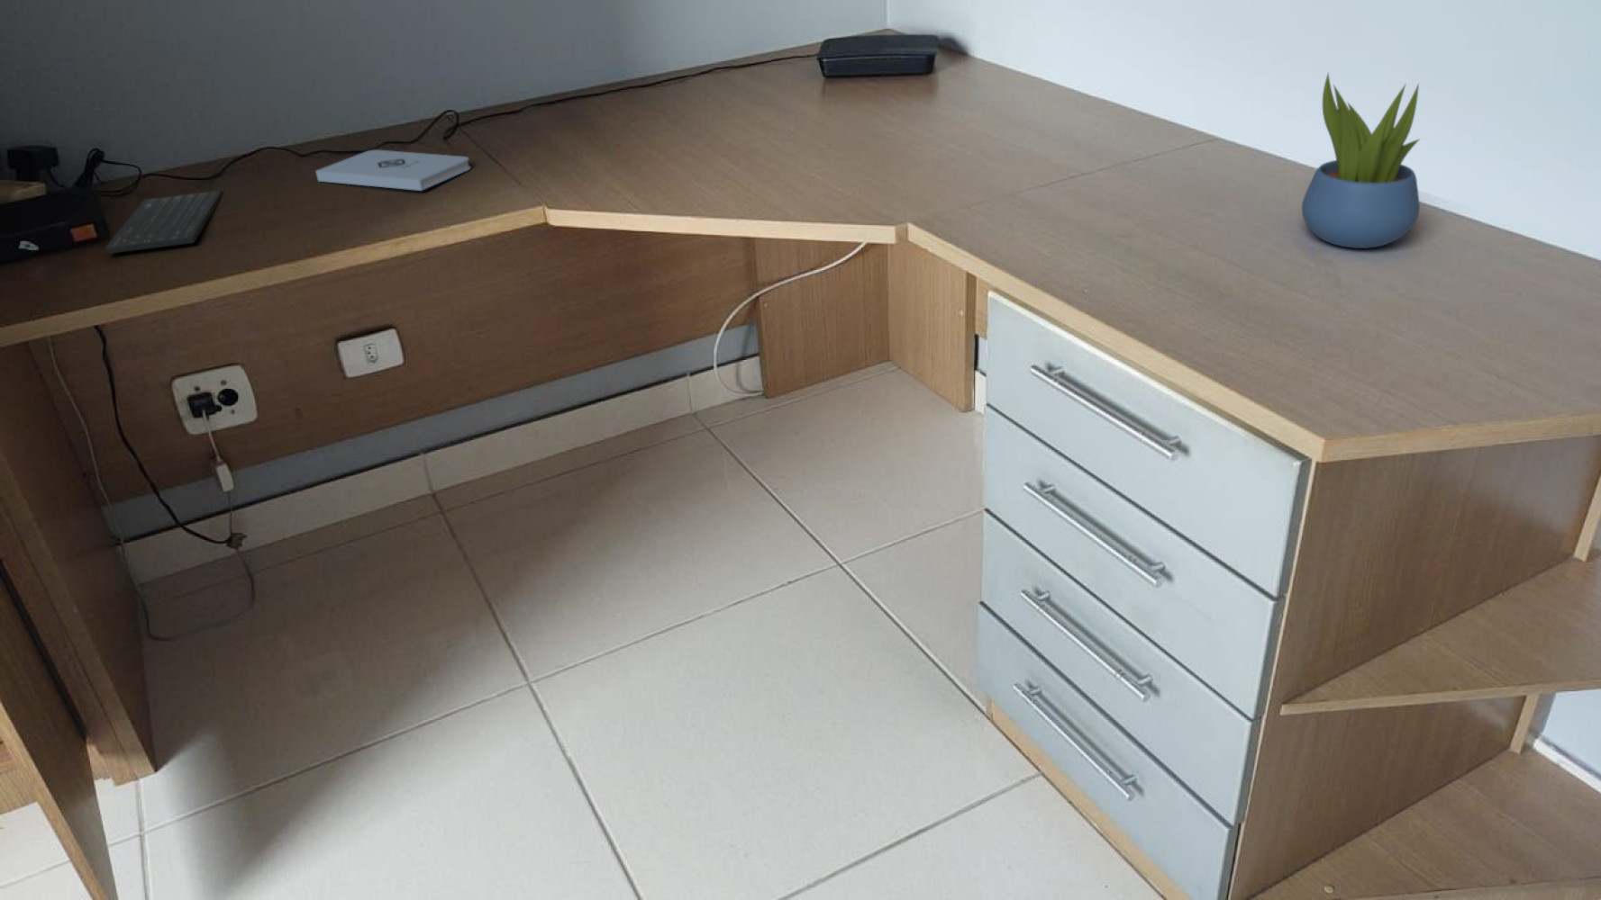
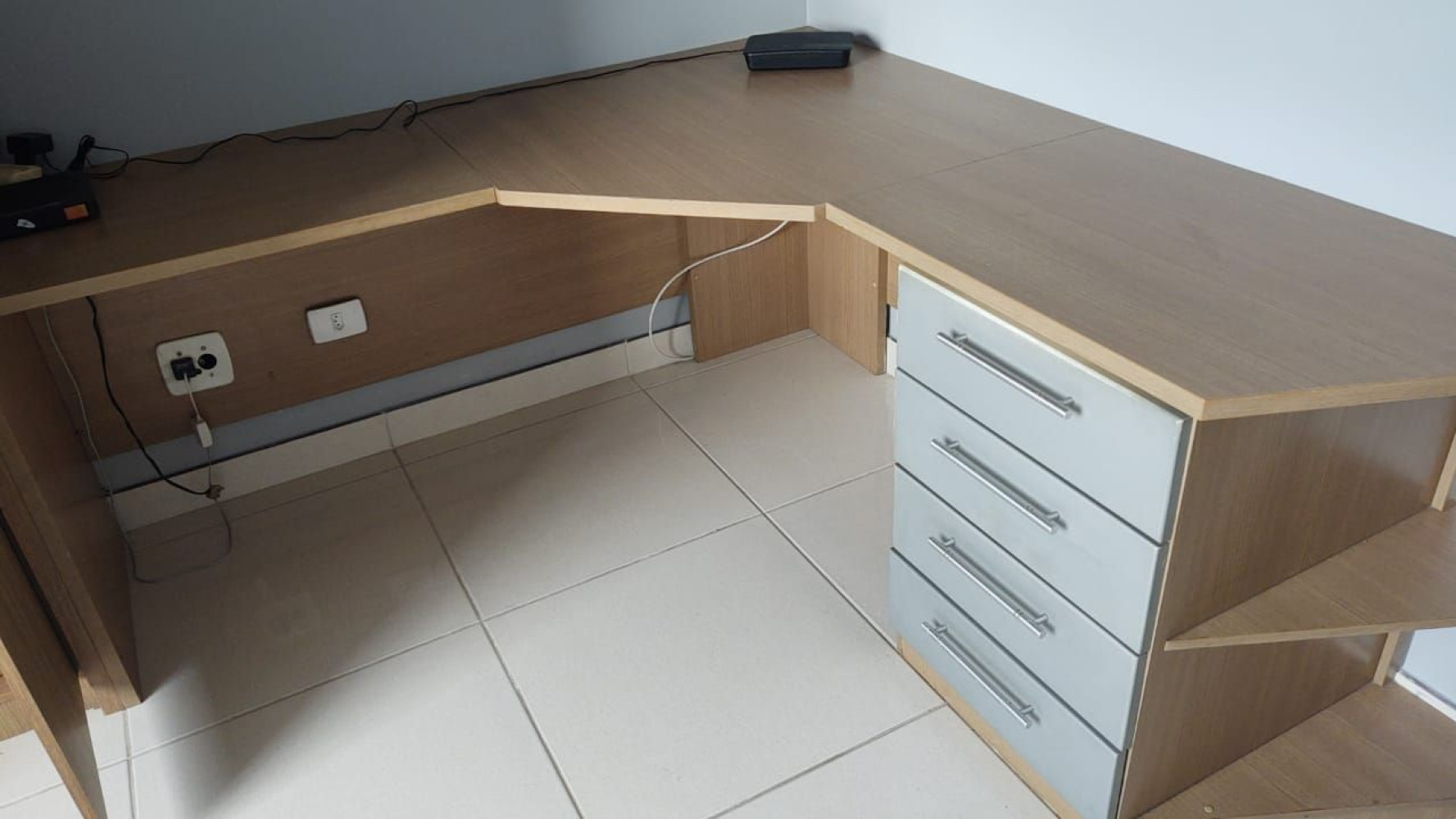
- notepad (395, 168)
- succulent plant (1365, 157)
- keyboard (167, 220)
